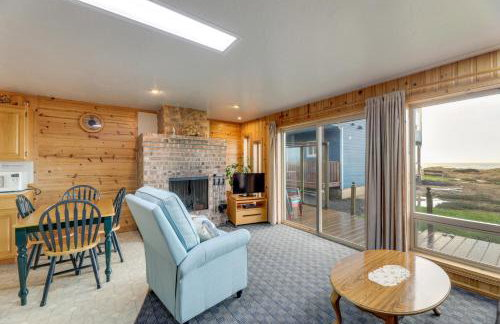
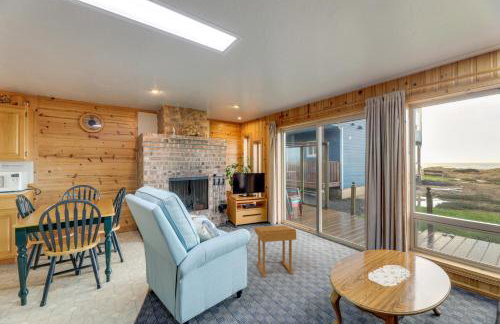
+ side table (272, 241)
